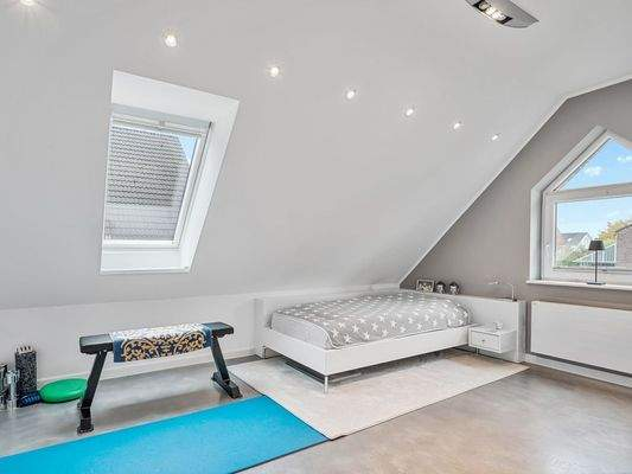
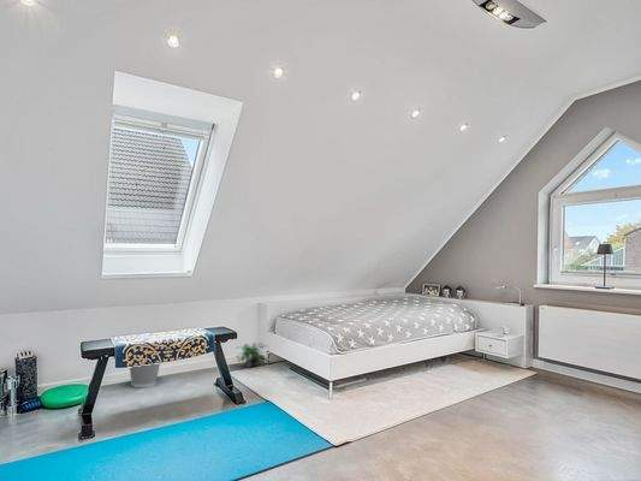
+ wastebasket (144, 367)
+ potted plant (250, 354)
